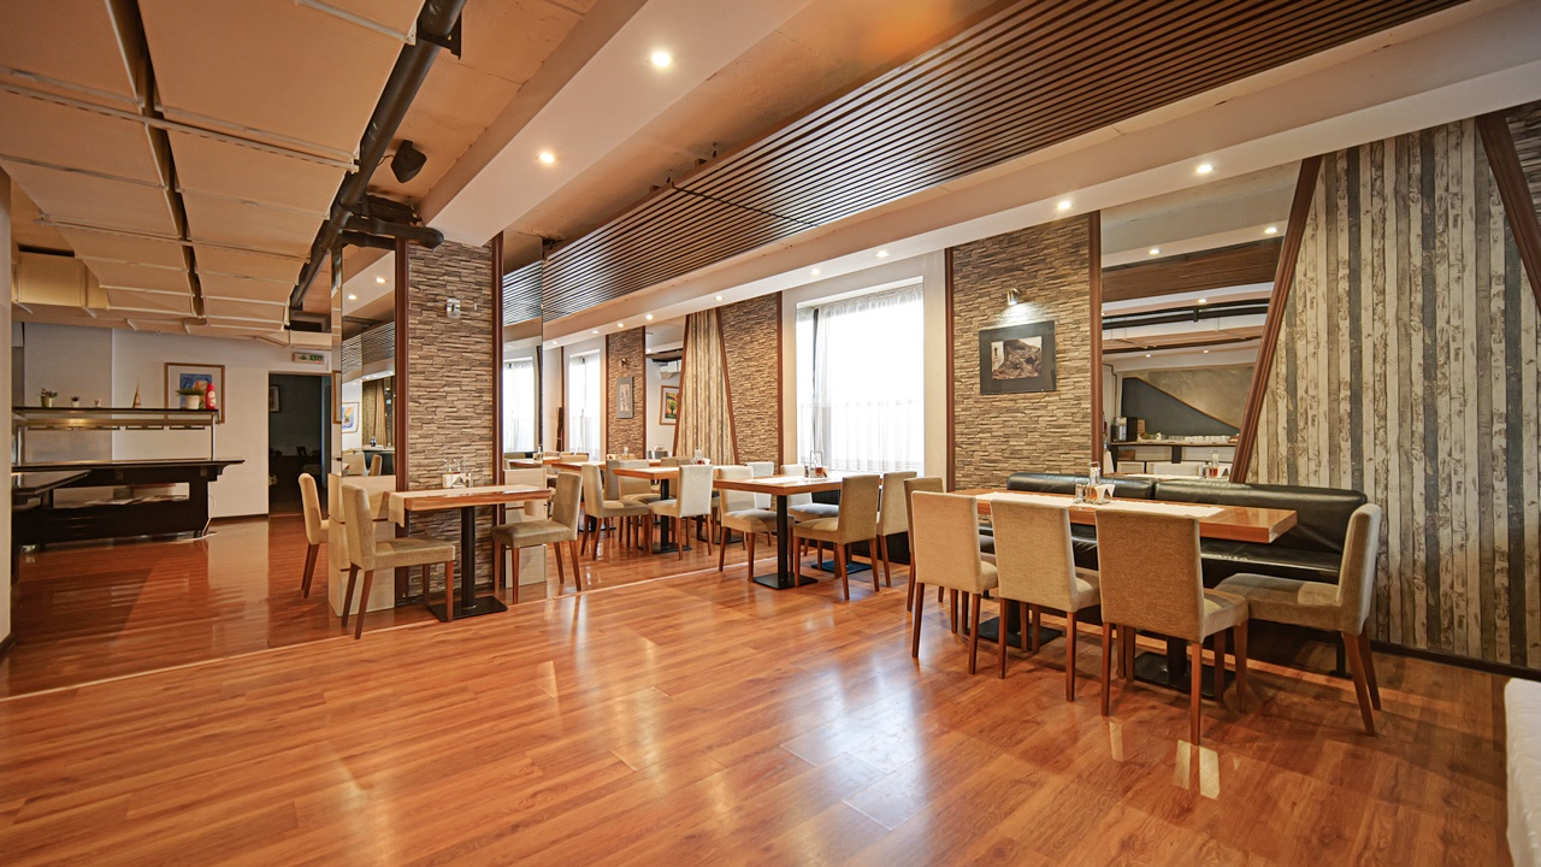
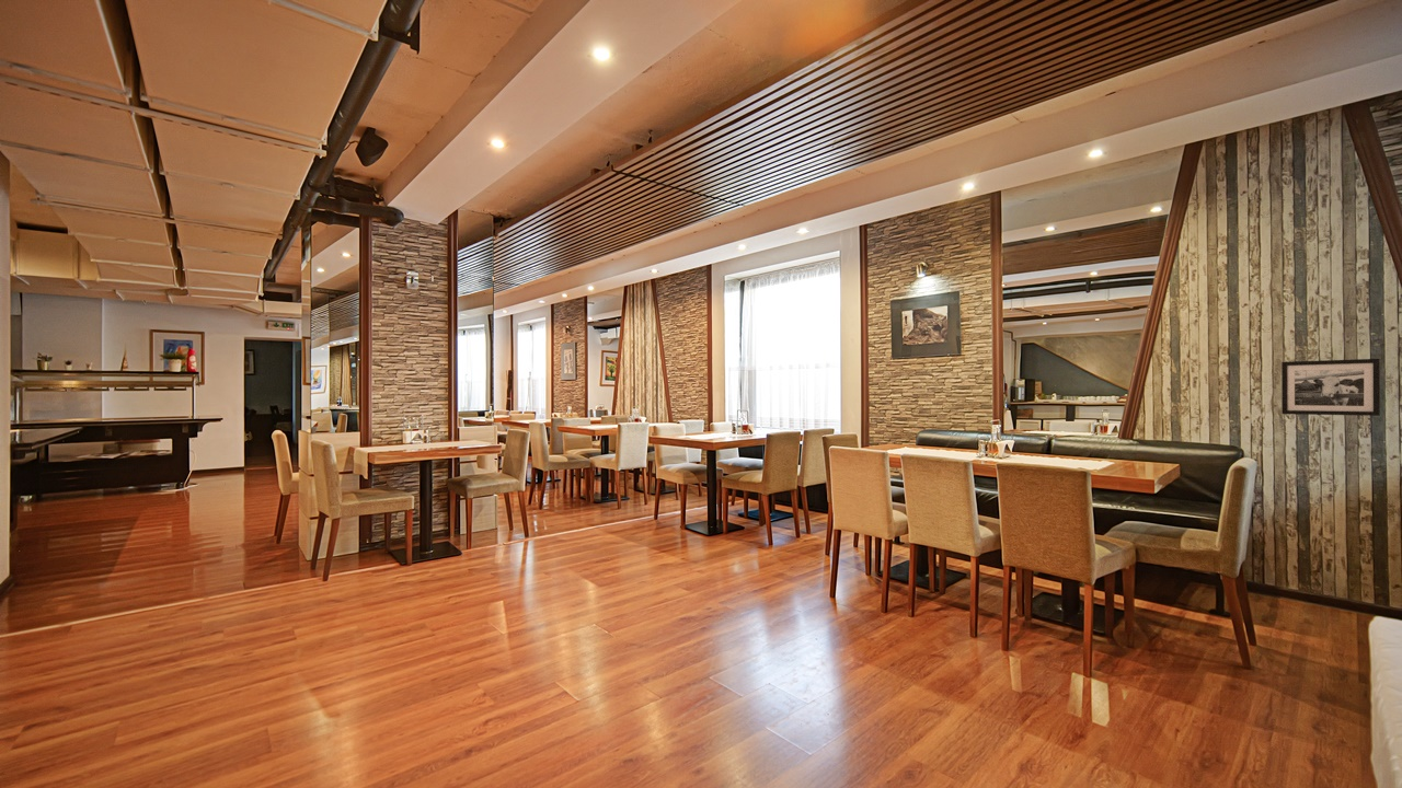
+ picture frame (1329, 387)
